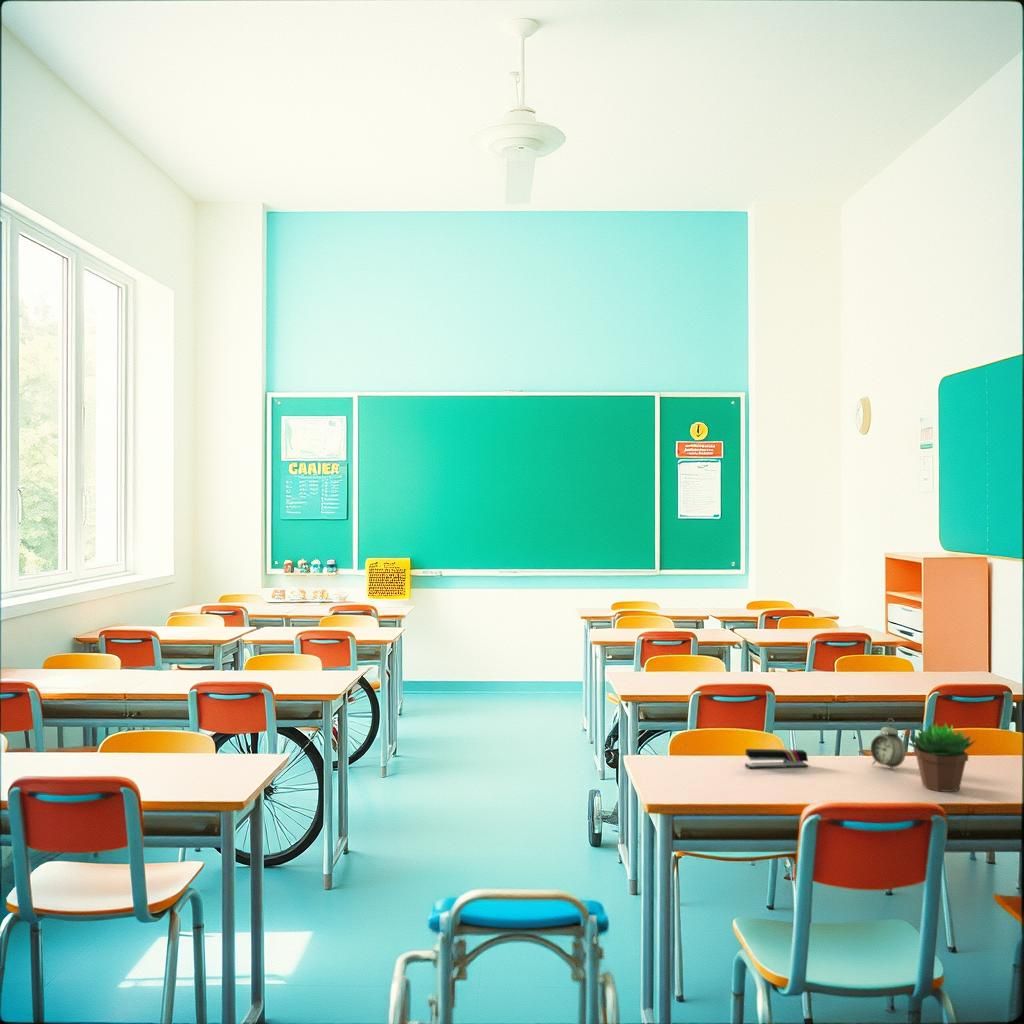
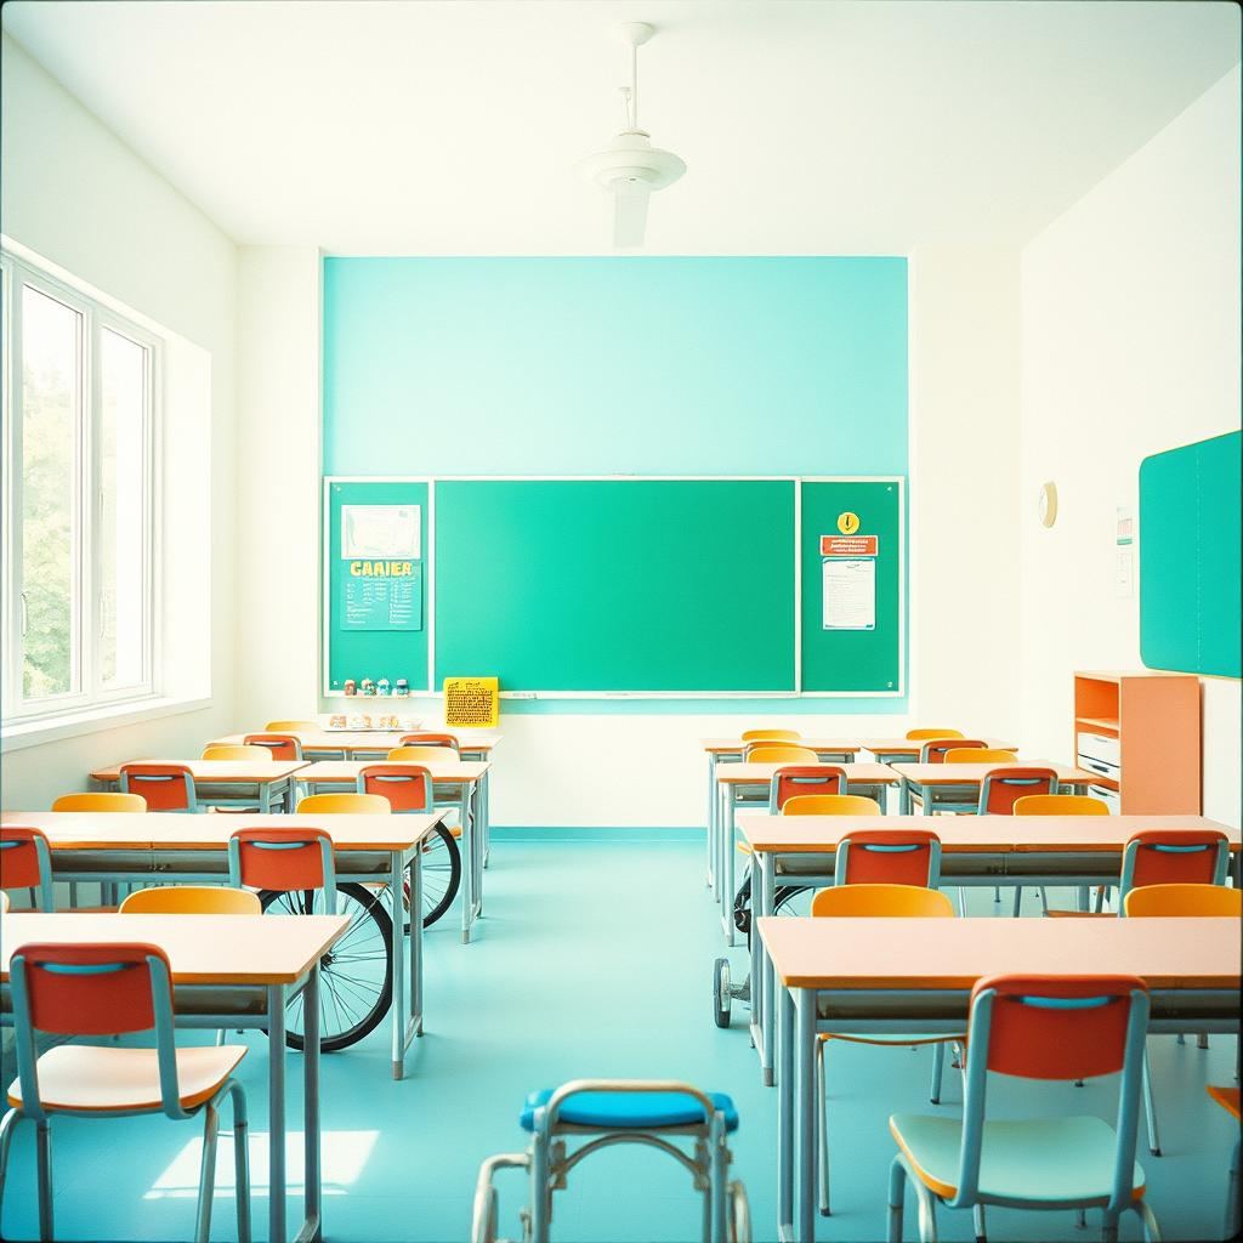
- succulent plant (941, 756)
- alarm clock (887, 743)
- stapler (776, 757)
